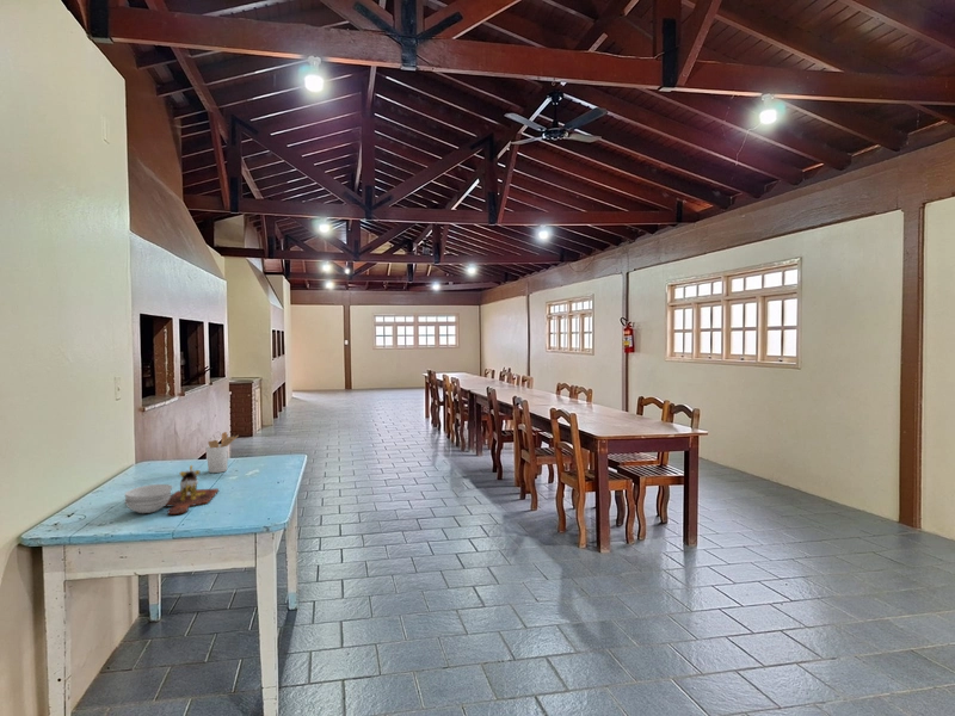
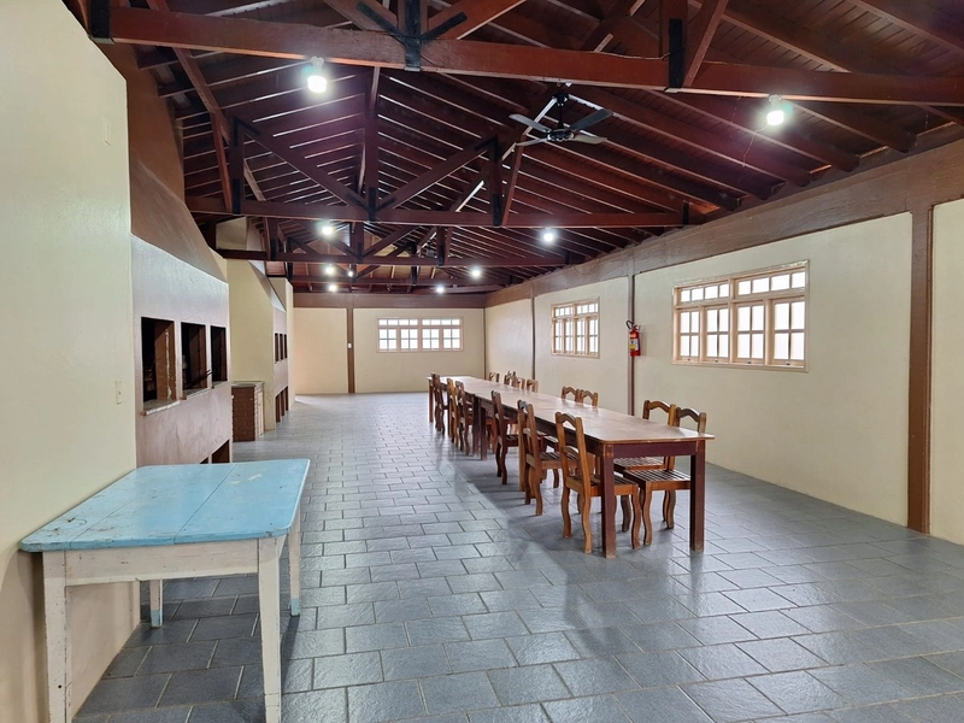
- cutting board (167, 487)
- utensil holder (222, 452)
